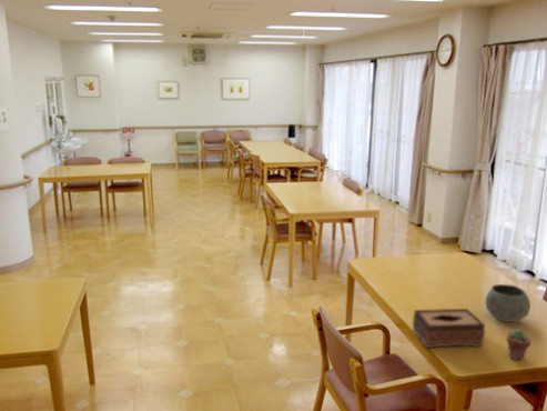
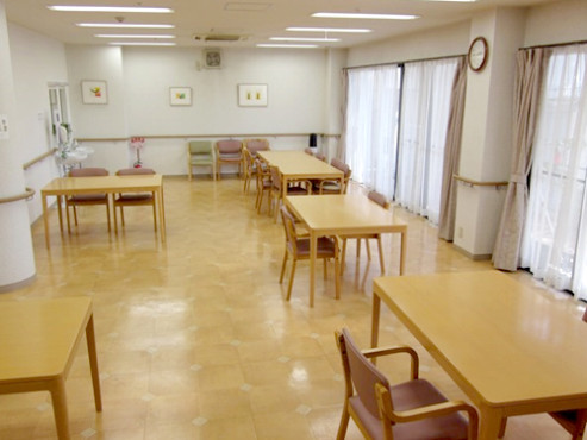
- tissue box (447, 327)
- potted succulent (517, 342)
- bowl (507, 303)
